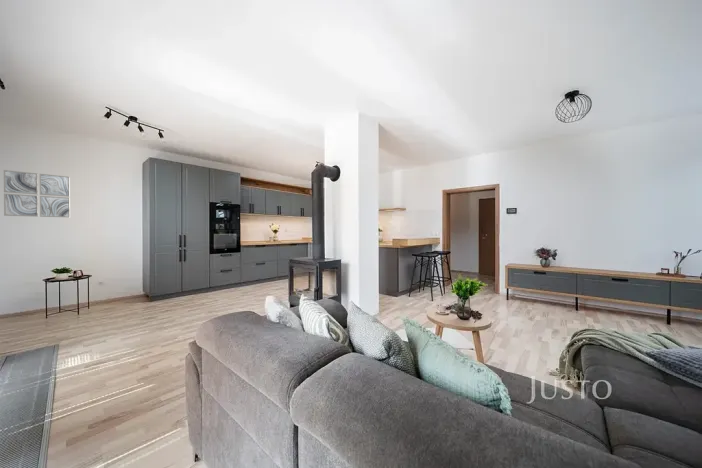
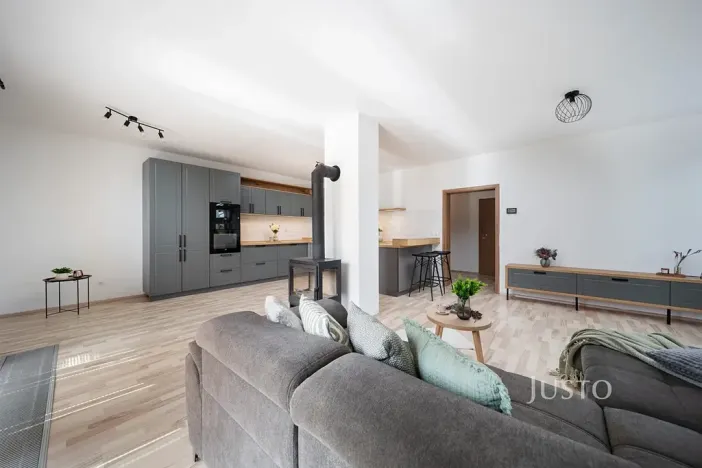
- wall art (37, 194)
